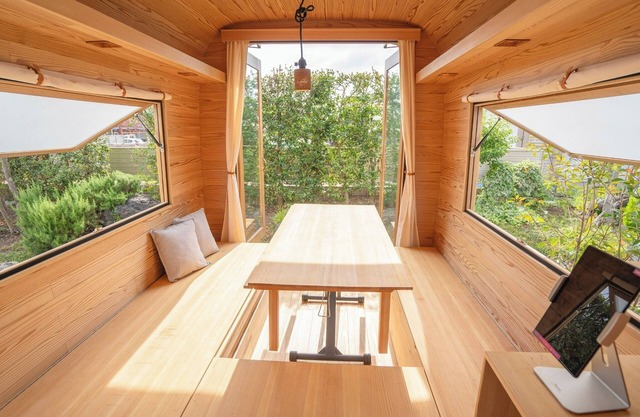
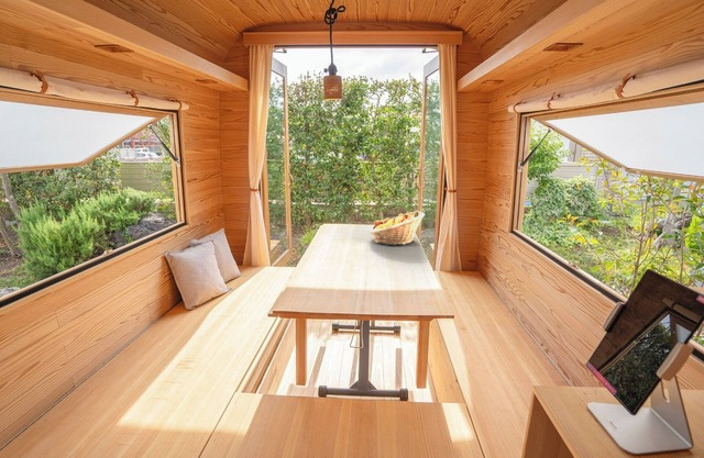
+ fruit basket (396, 226)
